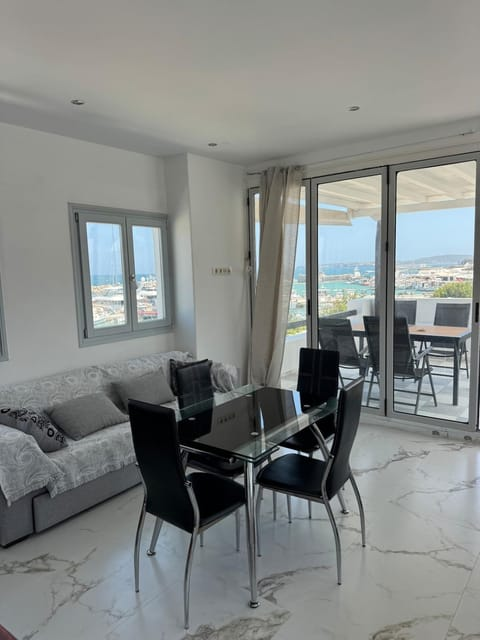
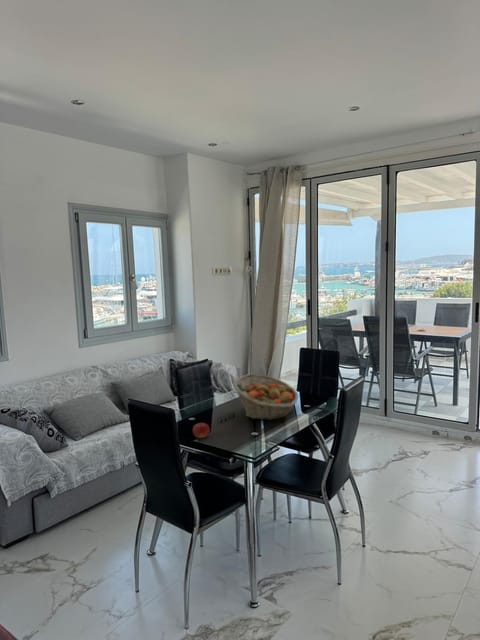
+ fruit (201, 429)
+ fruit basket (266, 395)
